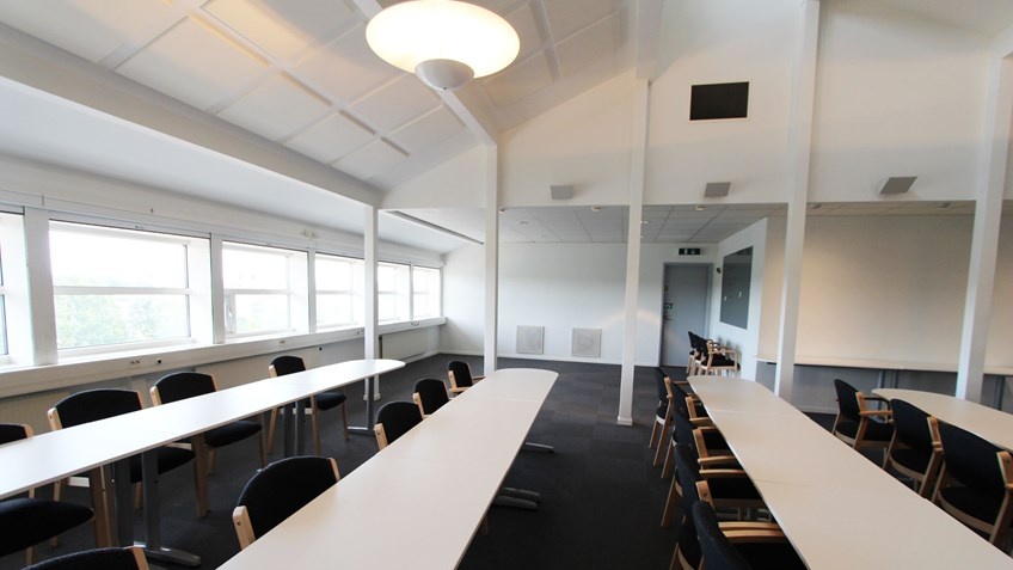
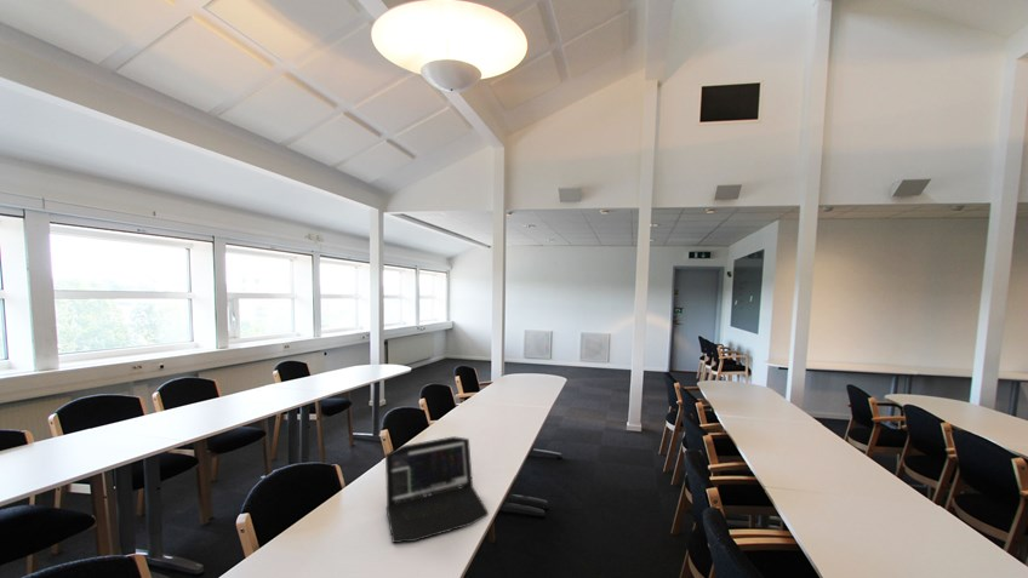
+ laptop (435, 483)
